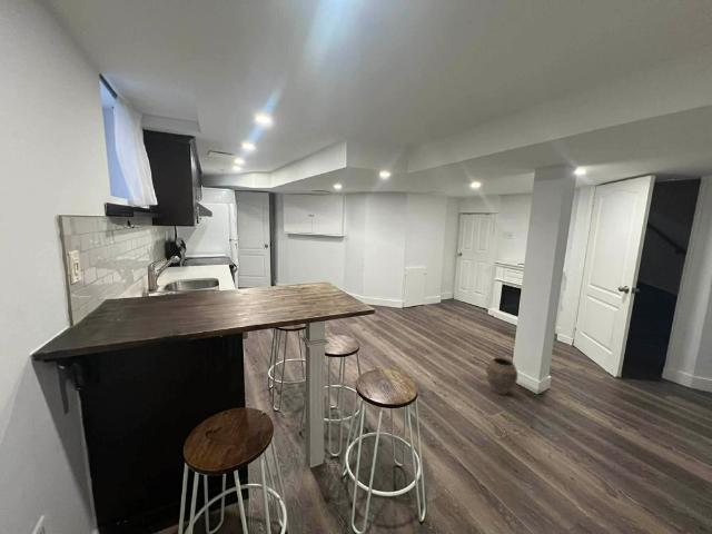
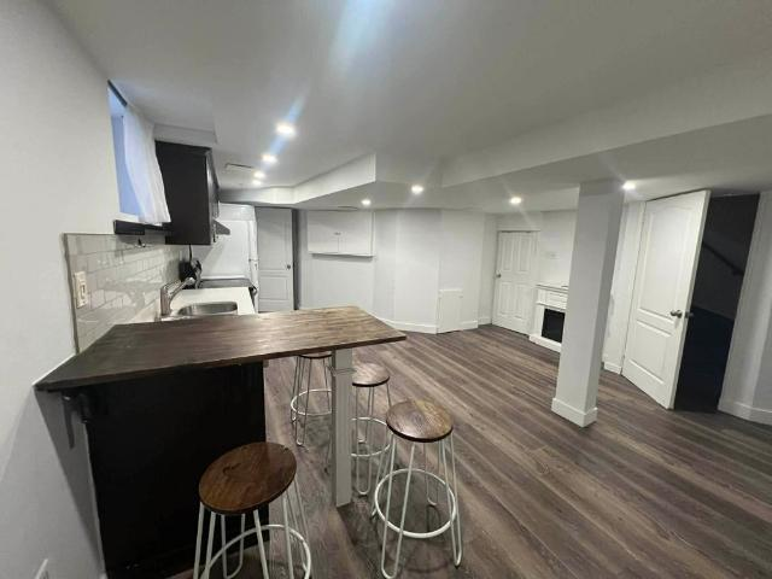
- vase (501, 376)
